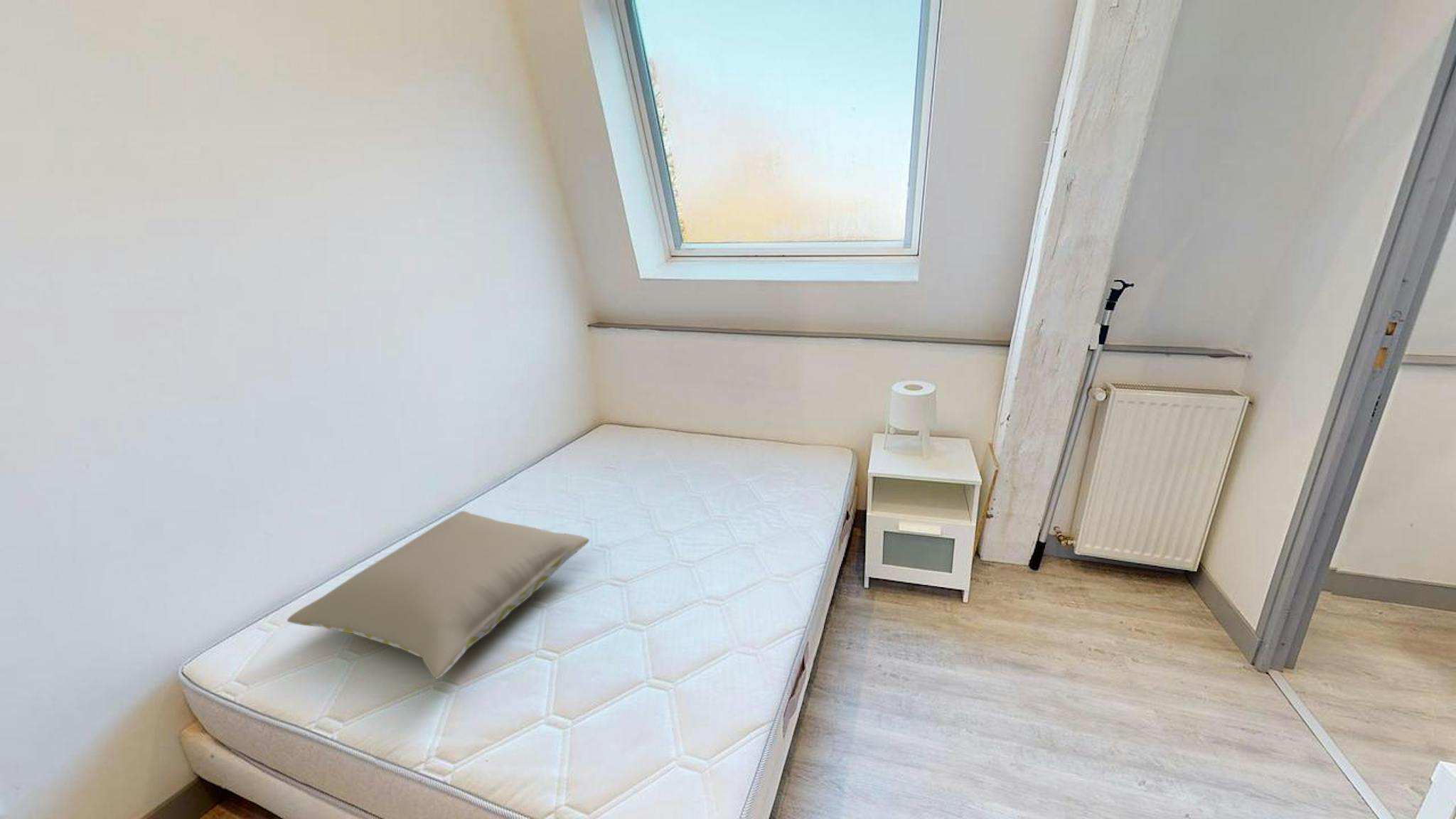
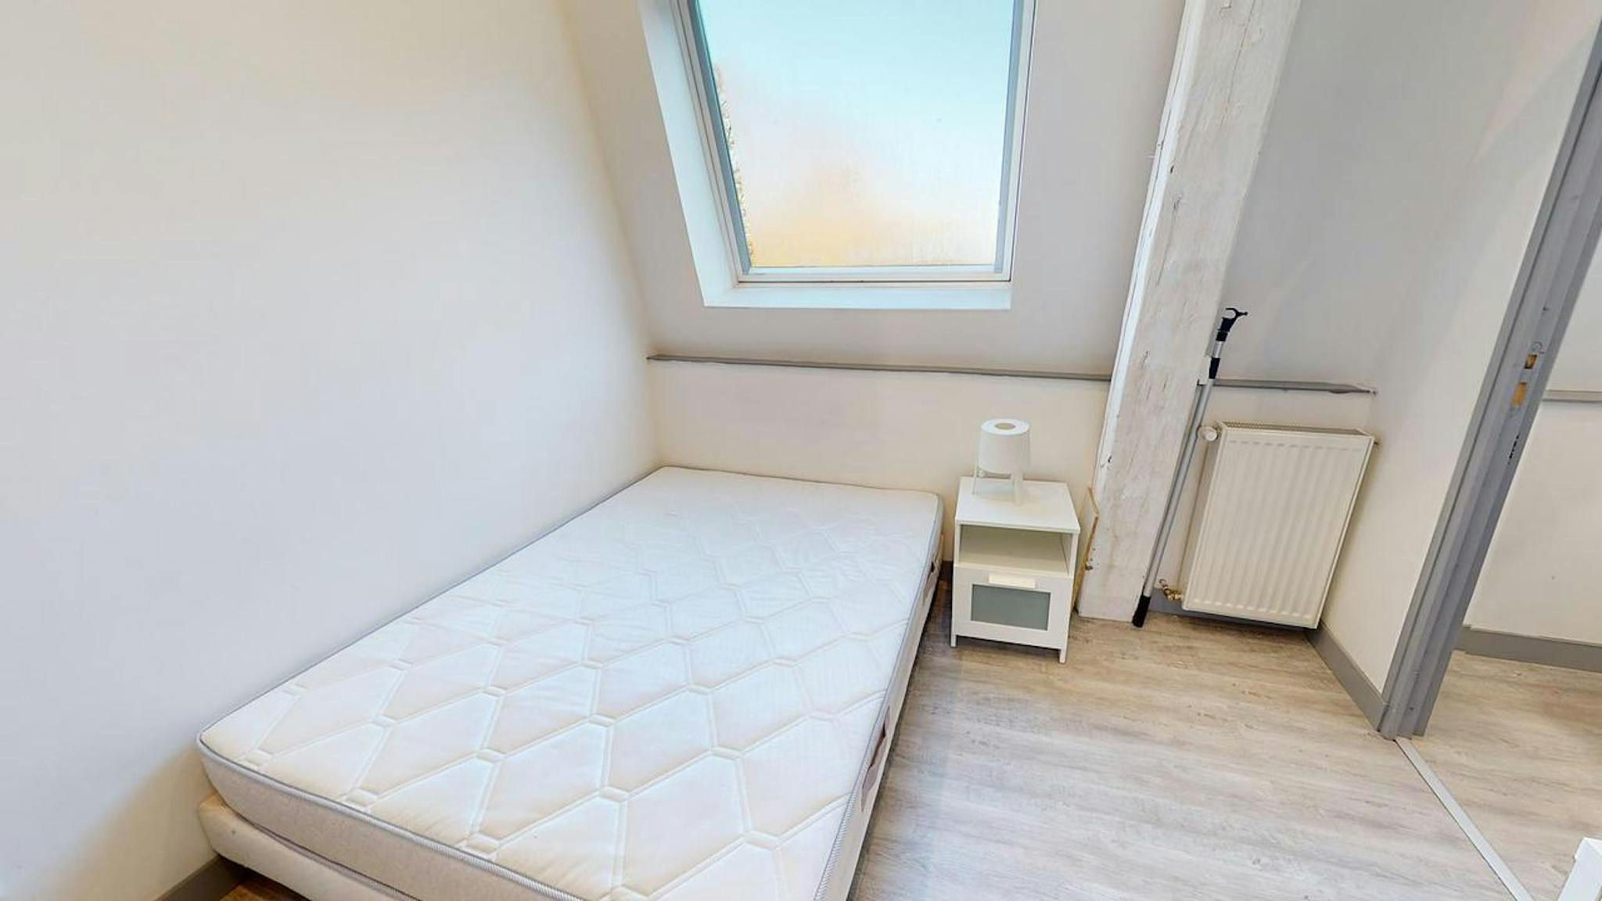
- pillow (452, 576)
